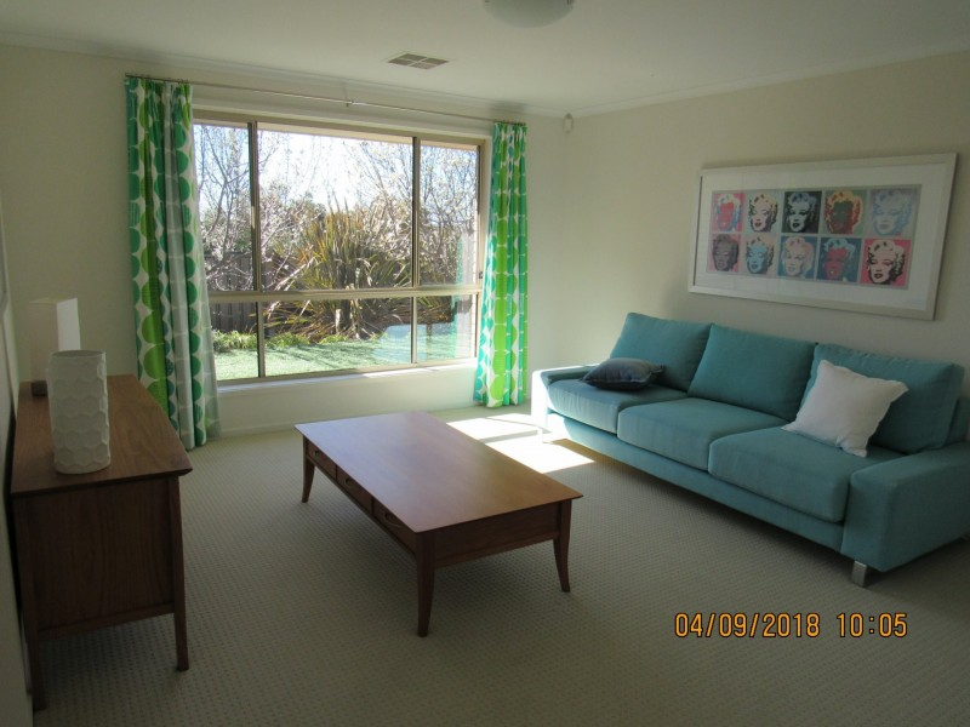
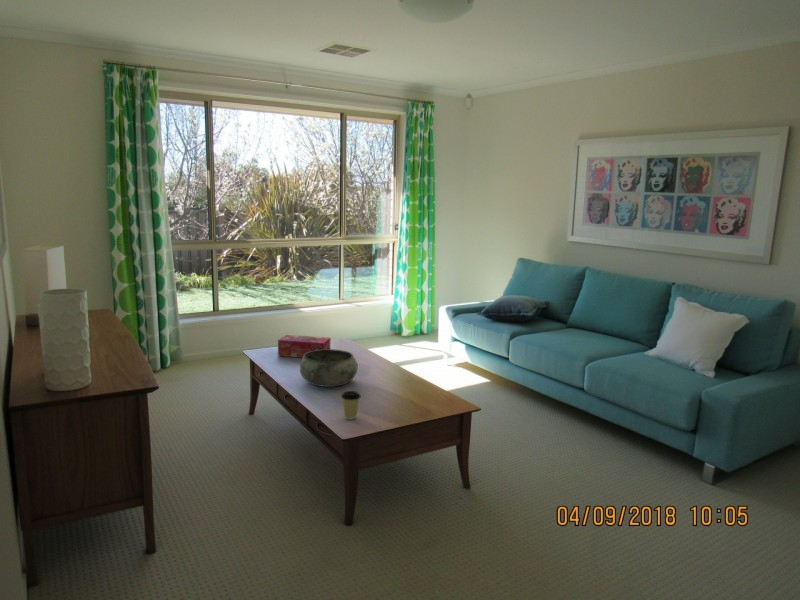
+ coffee cup (350, 405)
+ bowl (328, 368)
+ tissue box (304, 346)
